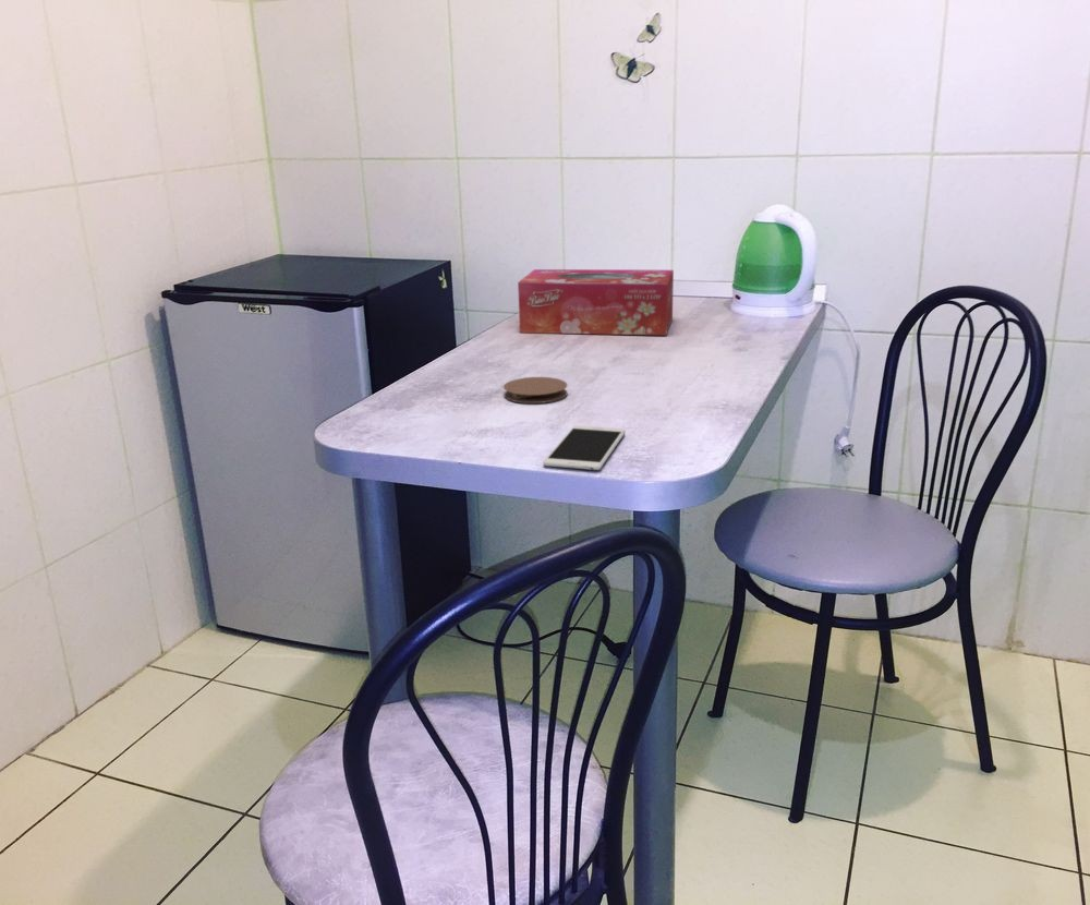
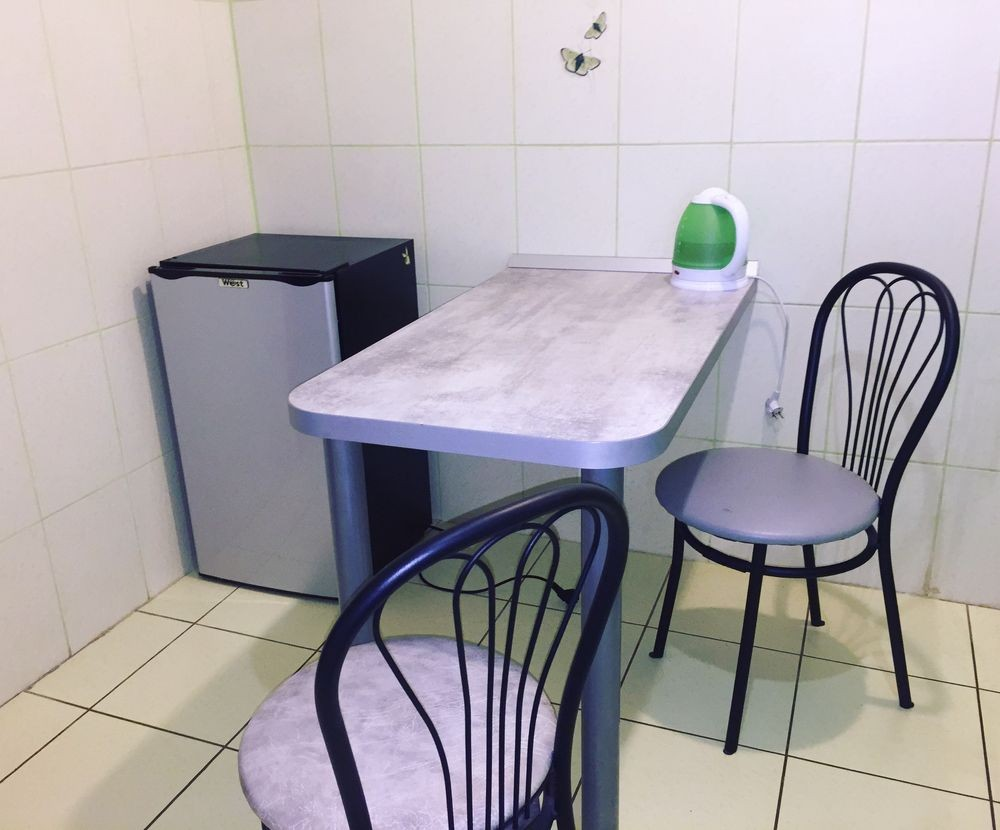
- smartphone (585, 446)
- tissue box (597, 300)
- coaster (535, 389)
